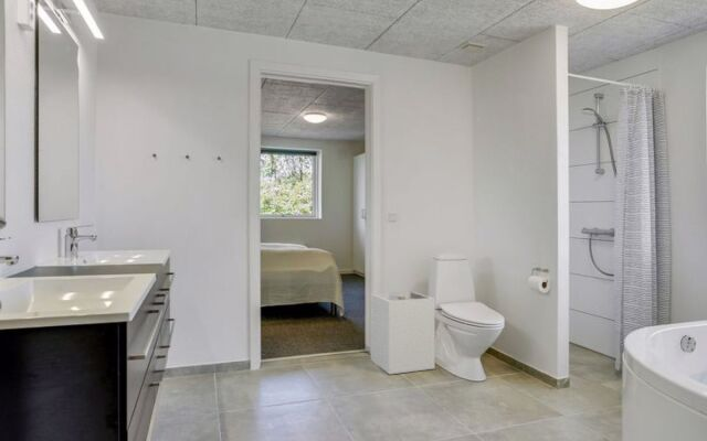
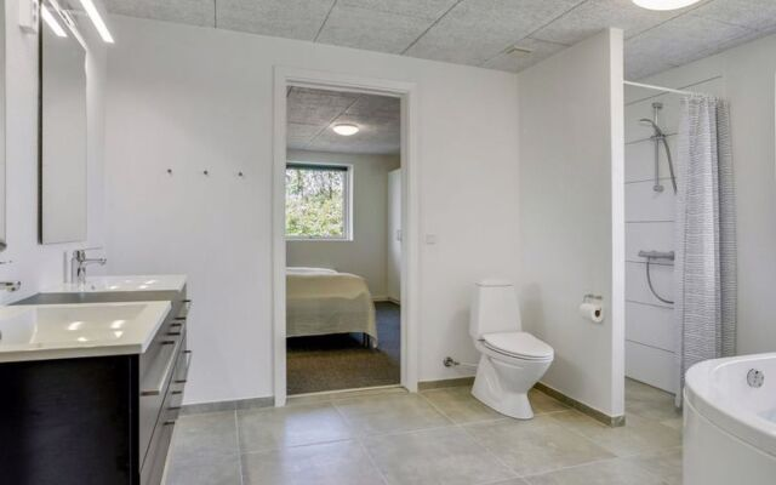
- laundry hamper (401, 330)
